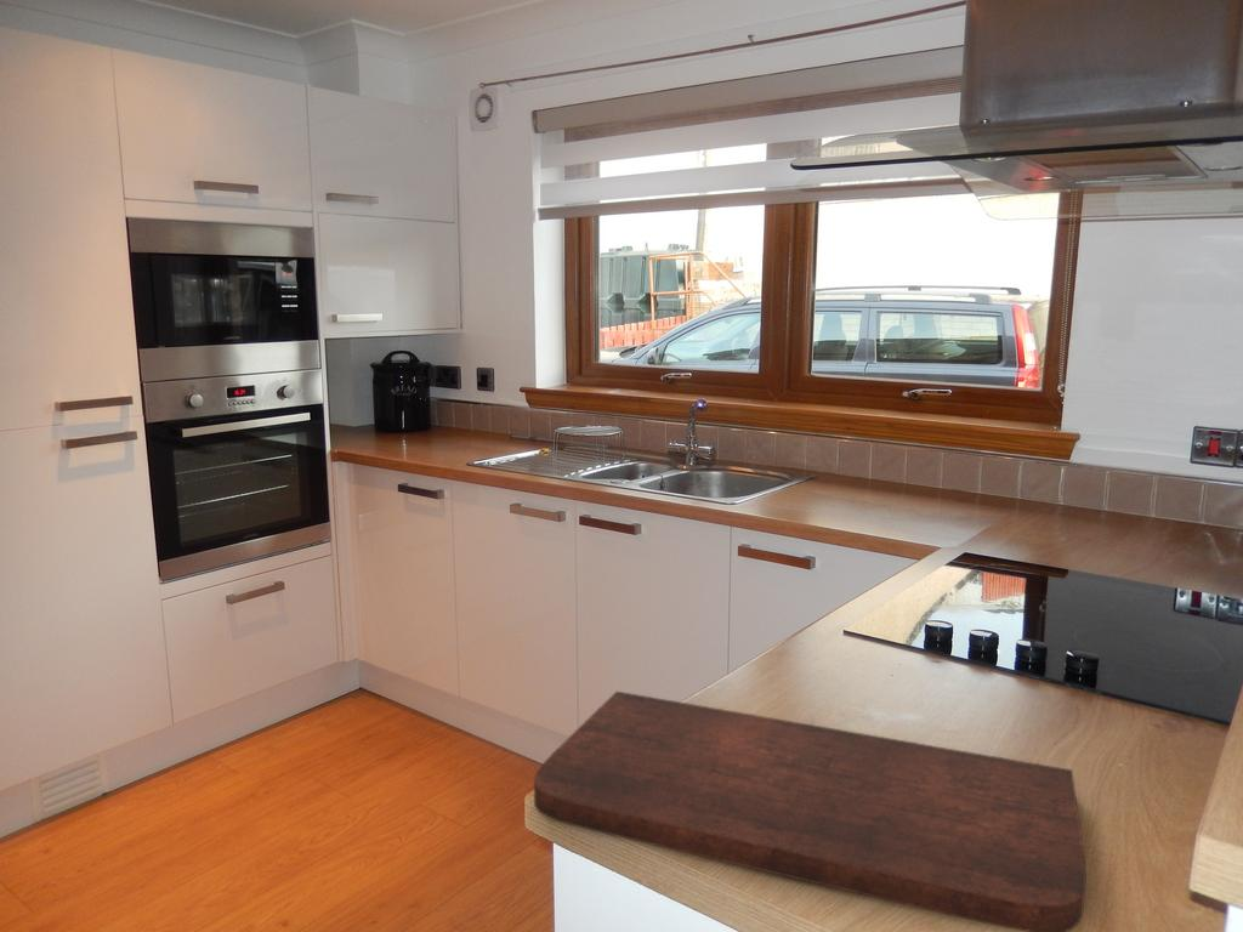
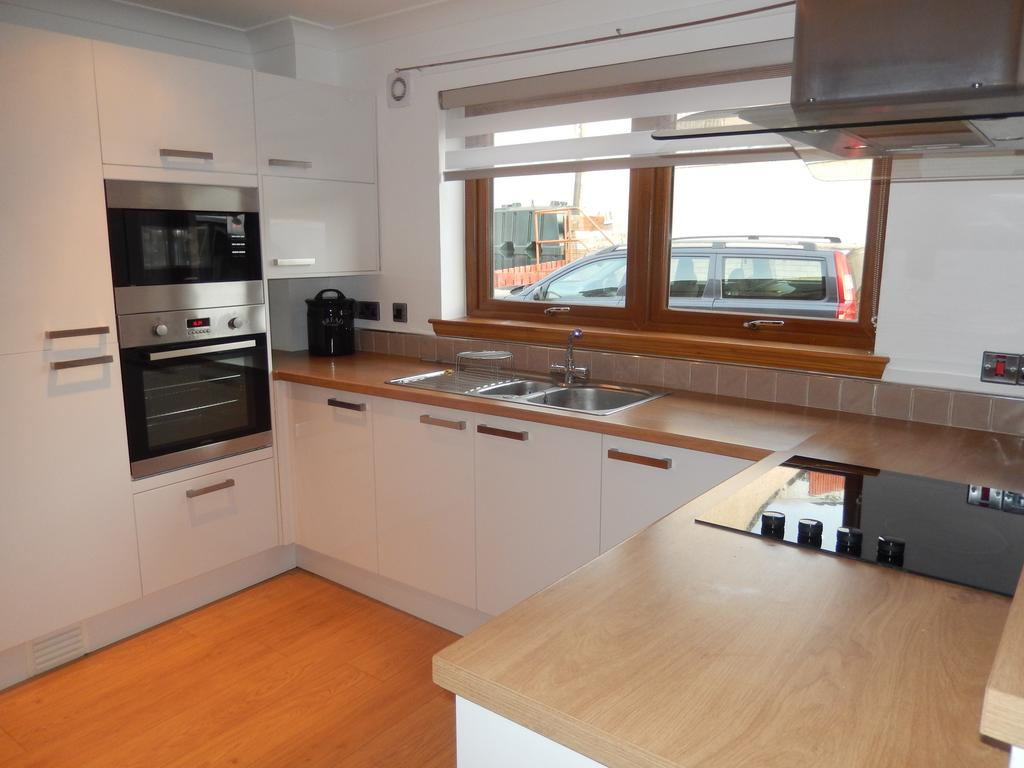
- cutting board (799, 790)
